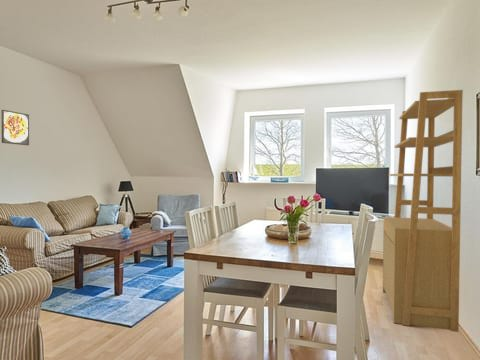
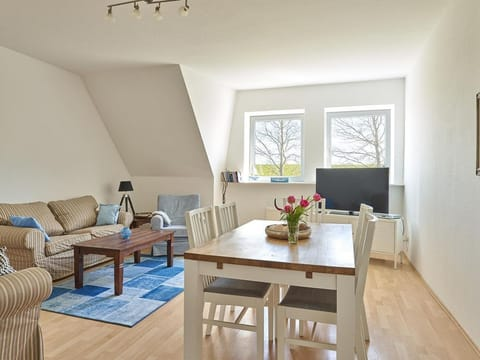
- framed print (15, 128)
- shelving unit (416, 205)
